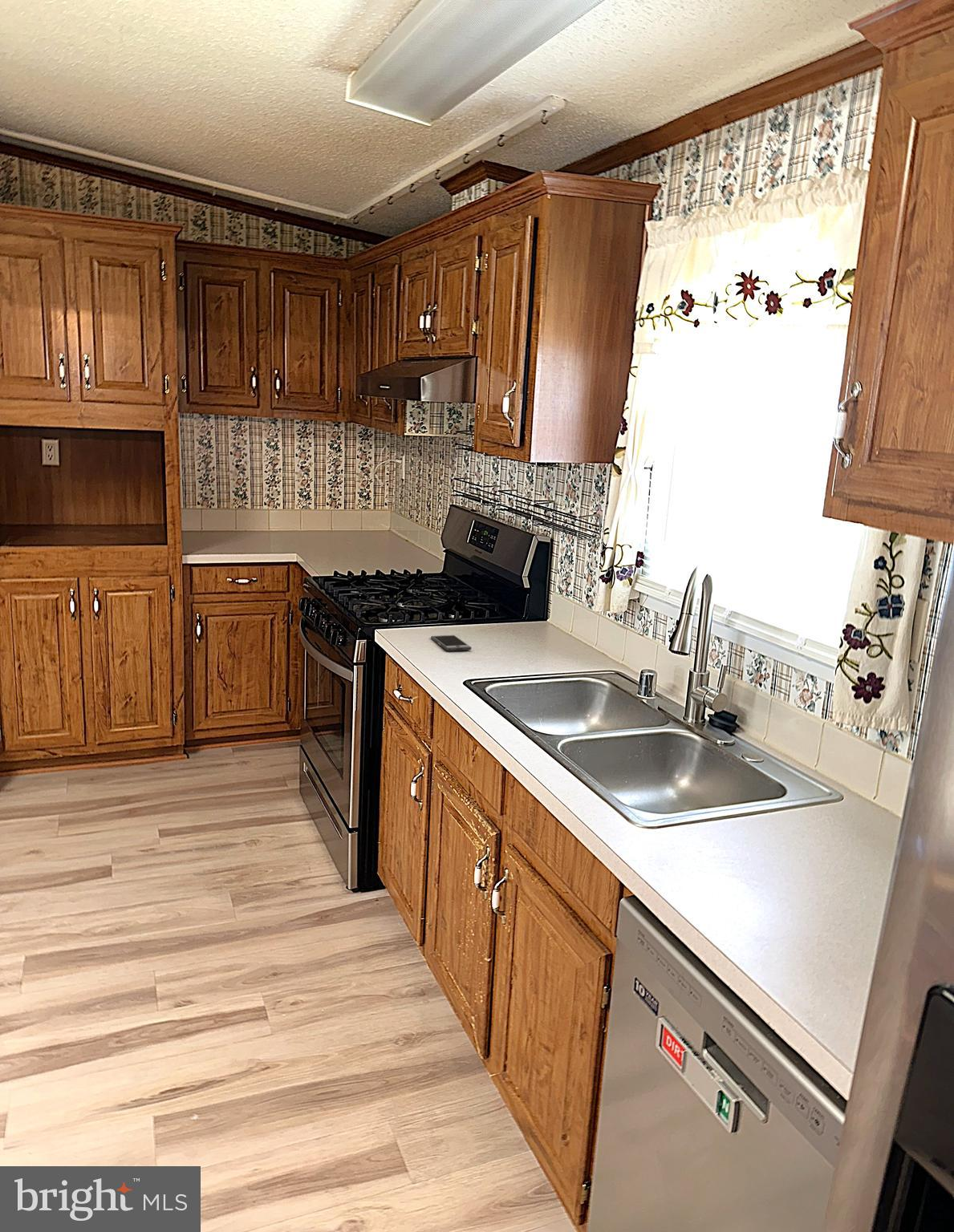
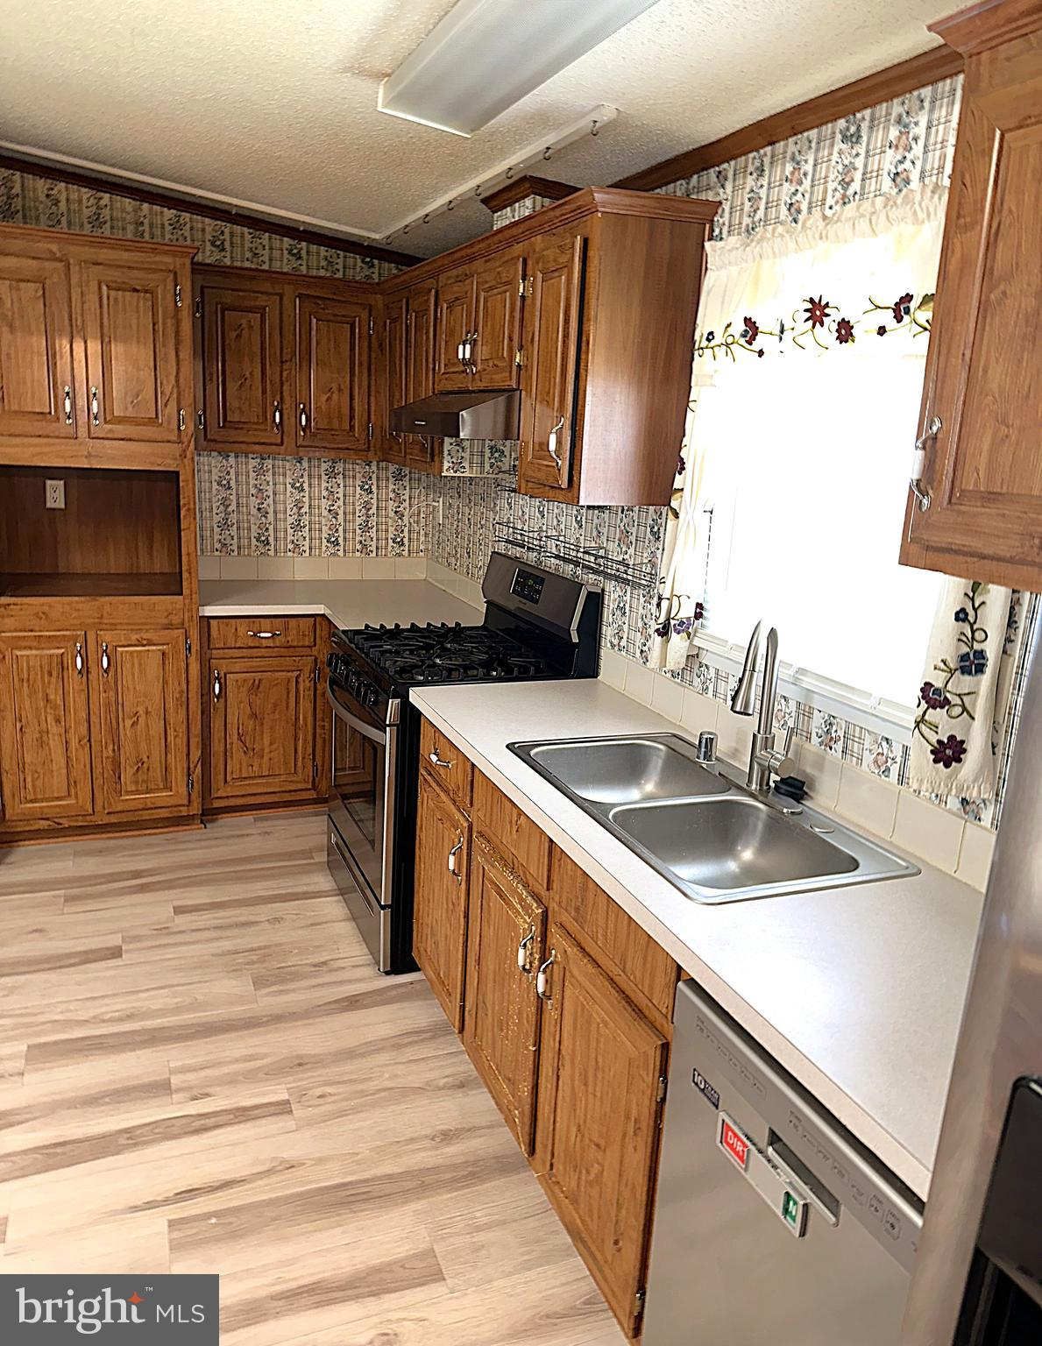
- smartphone (450, 642)
